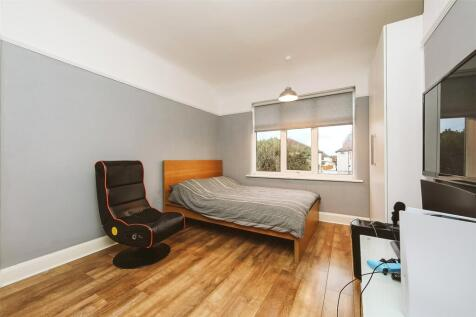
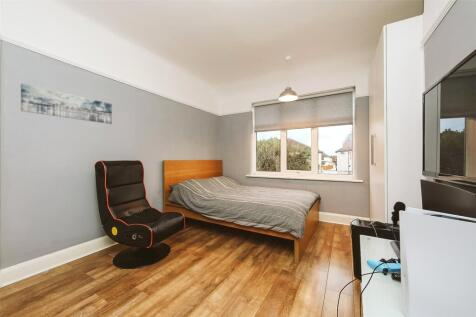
+ wall art (73, 107)
